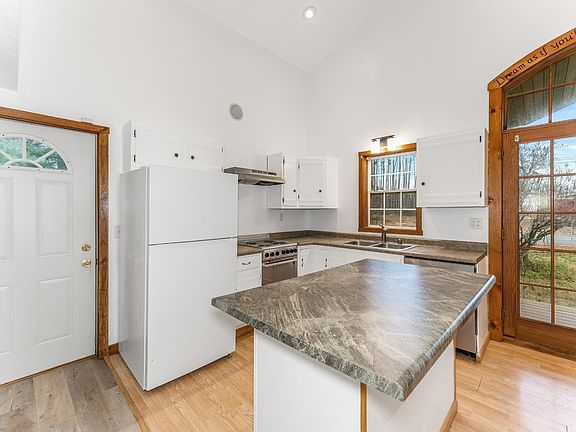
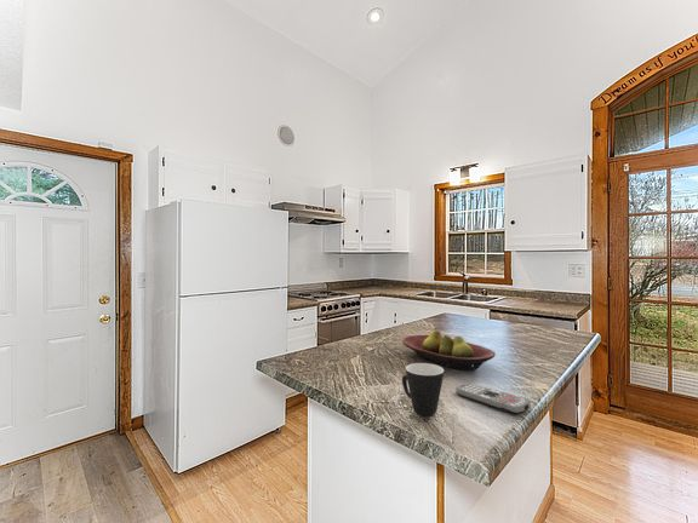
+ mug (420, 390)
+ fruit bowl (445, 346)
+ remote control (490, 396)
